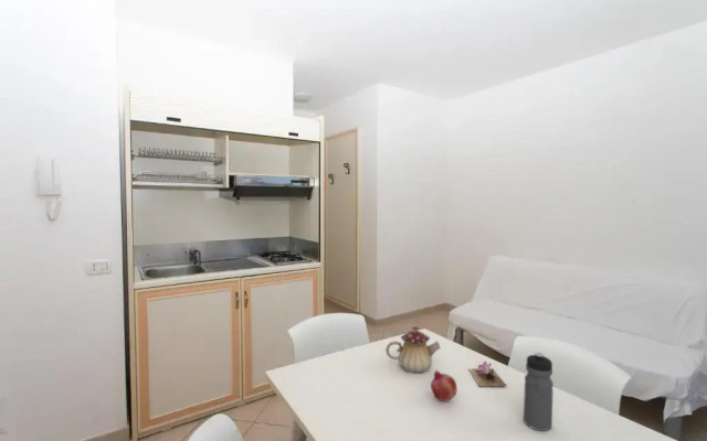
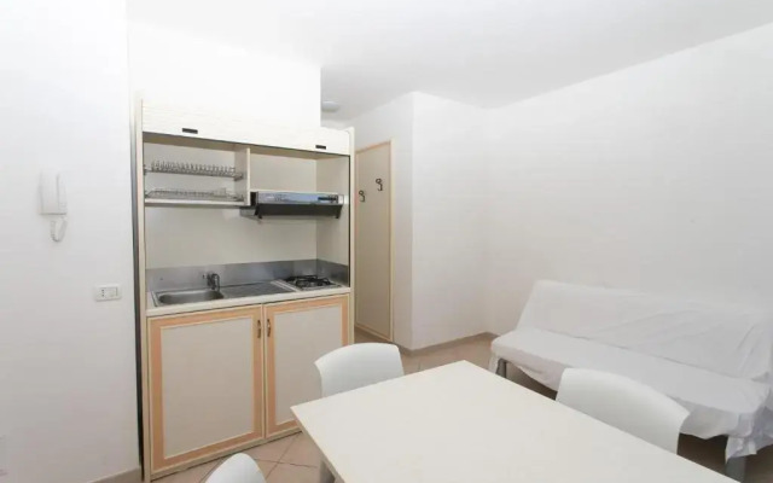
- water bottle (538, 388)
- fruit (443, 385)
- flower (486, 369)
- teapot (412, 346)
